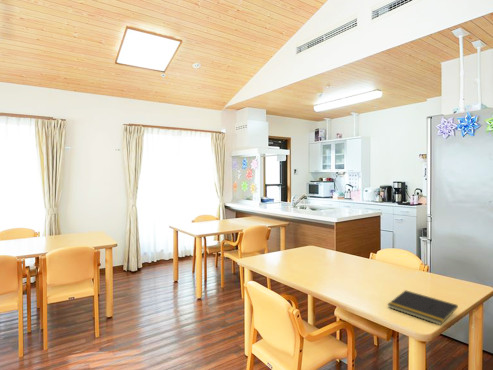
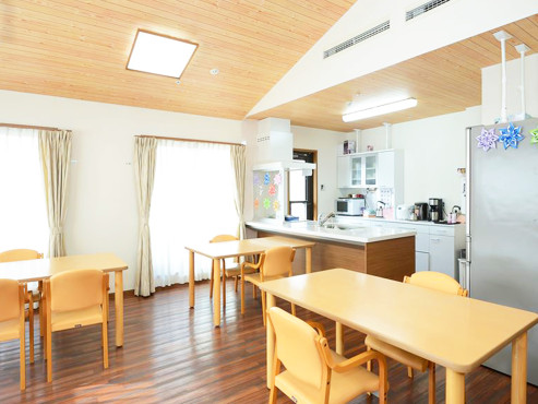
- notepad (421, 305)
